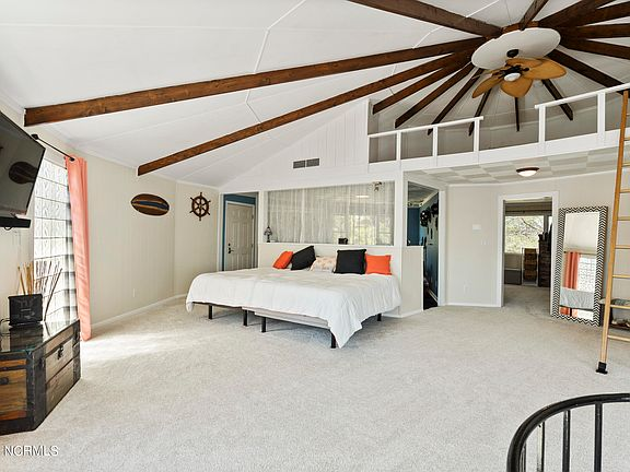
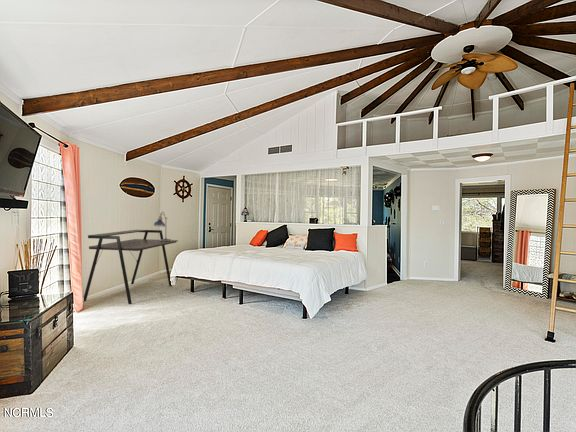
+ desk (136, 264)
+ lamp (162, 226)
